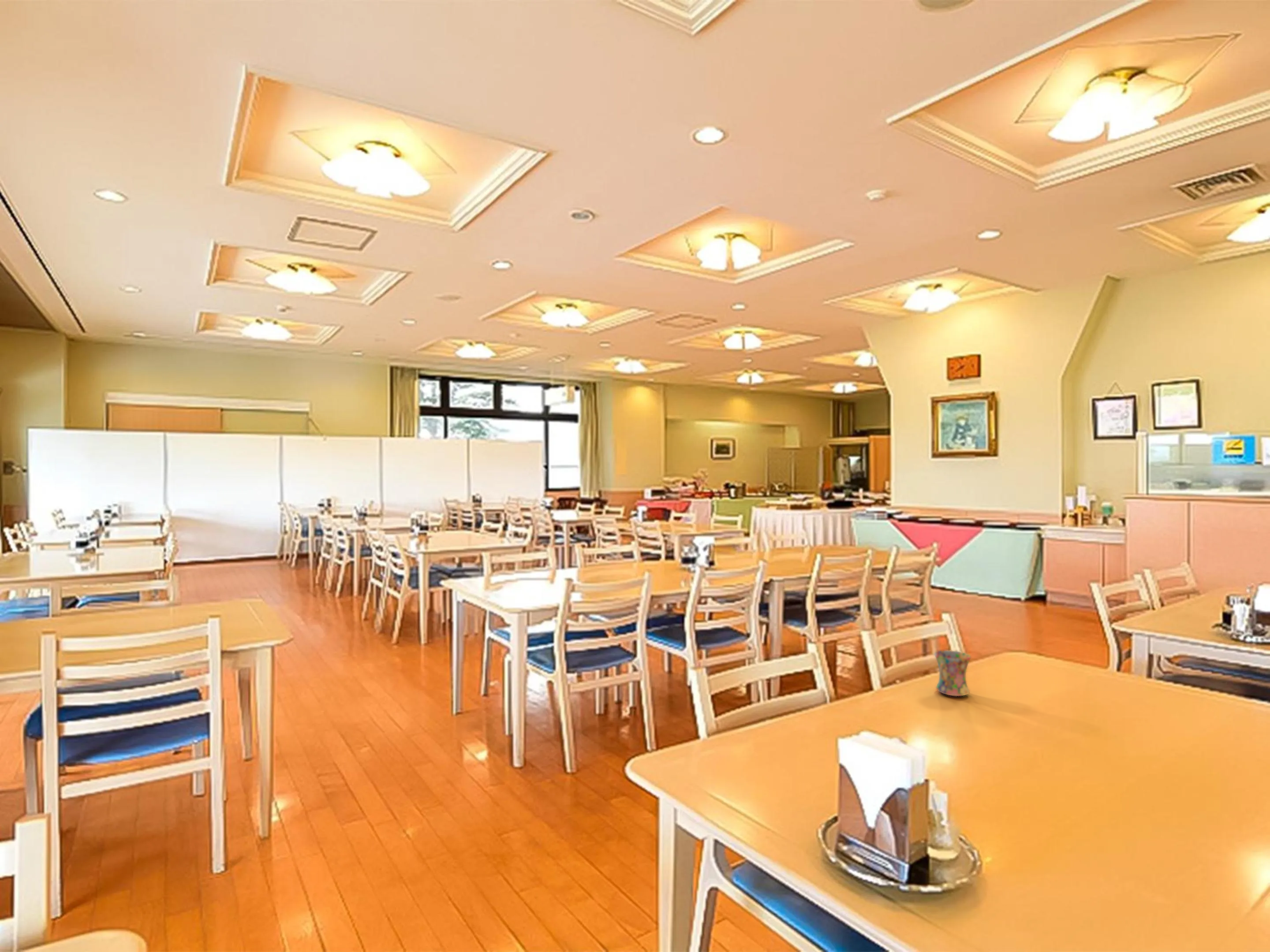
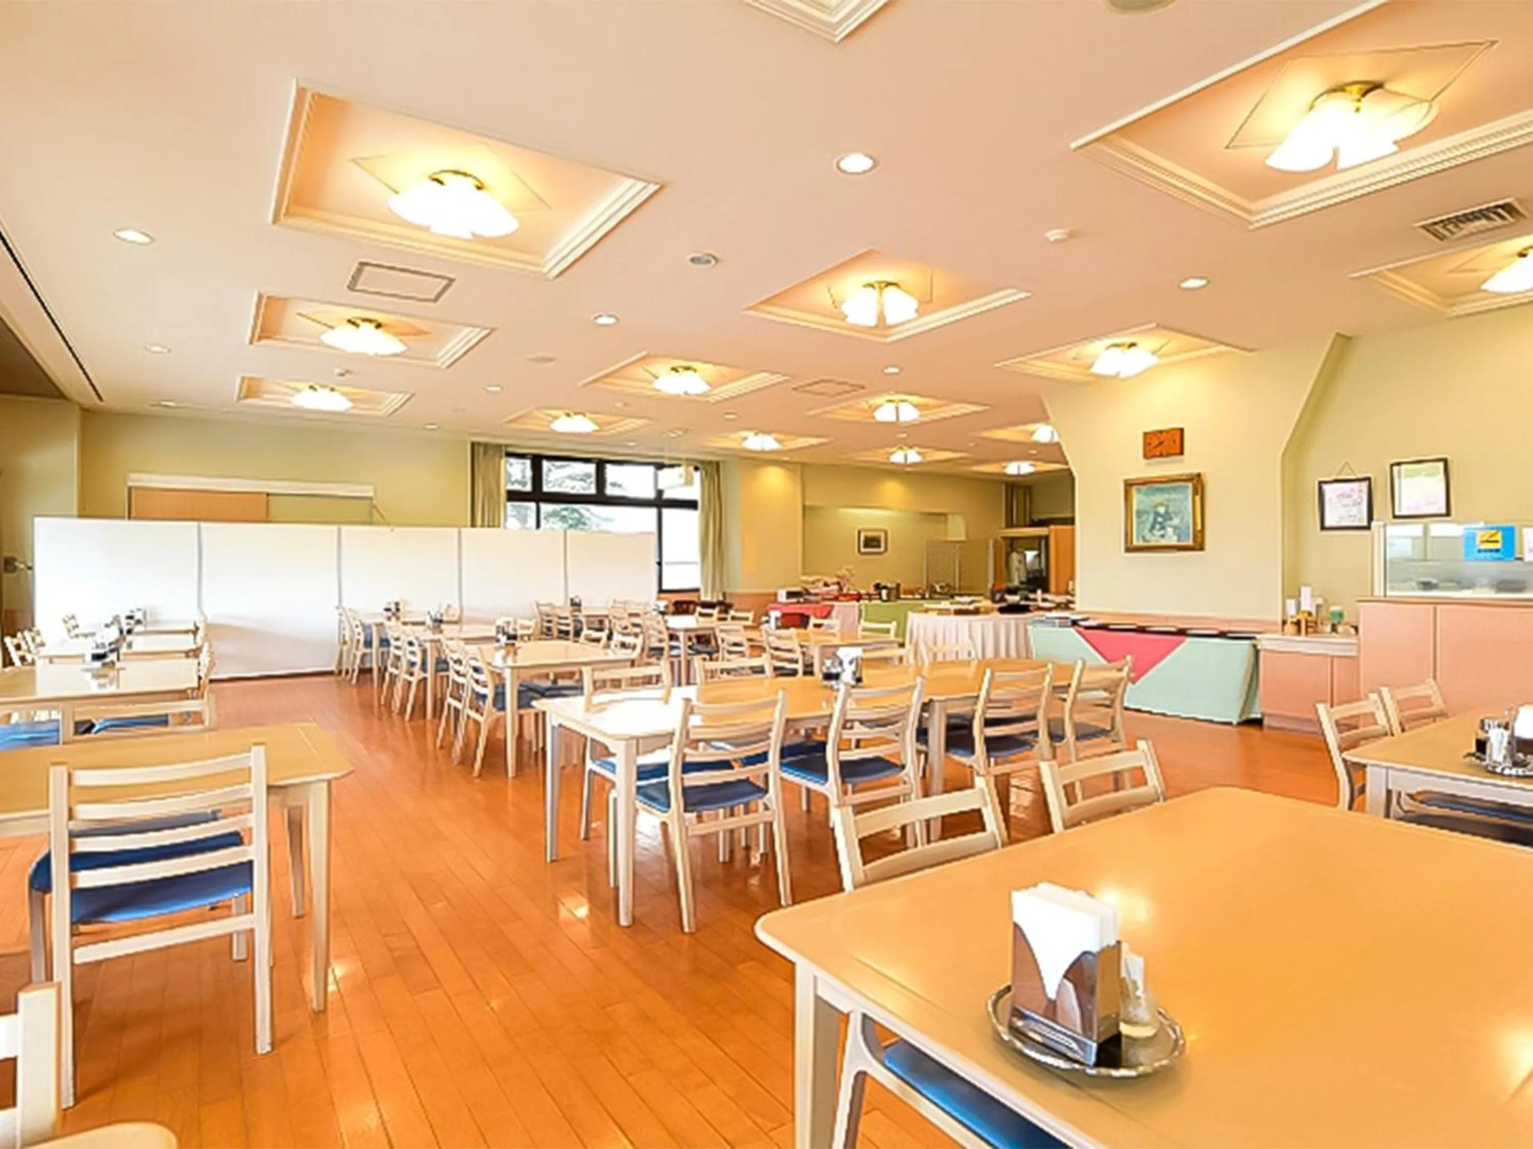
- mug (950, 675)
